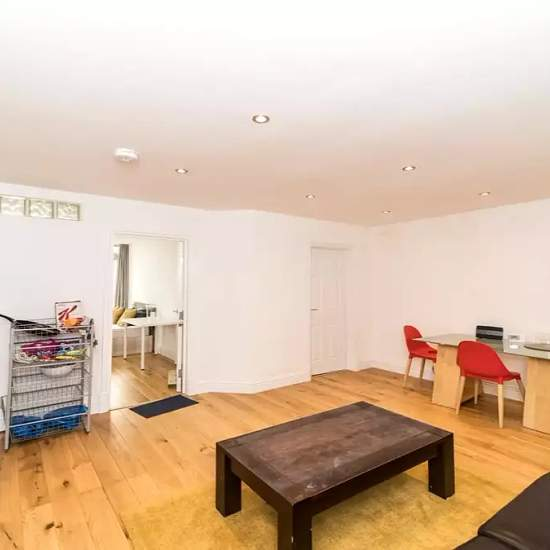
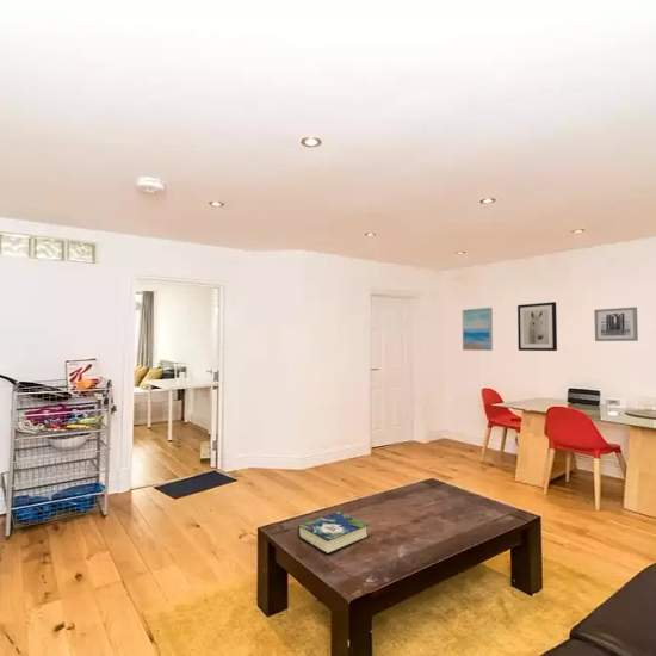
+ book (333, 530)
+ wall art (614, 324)
+ wall art (476, 329)
+ wall art (536, 327)
